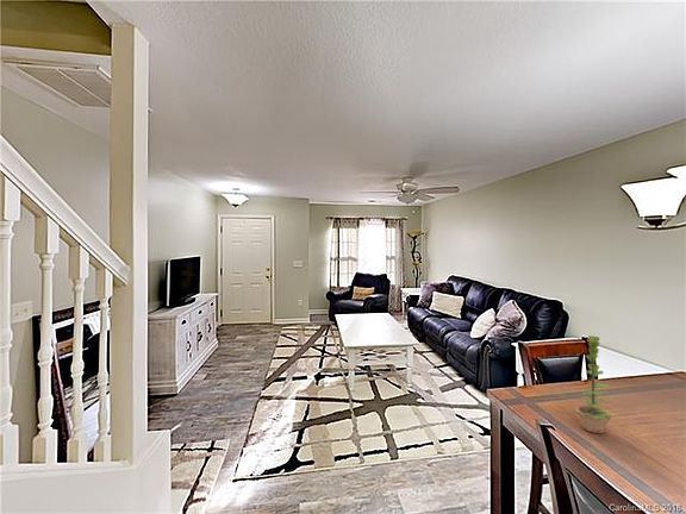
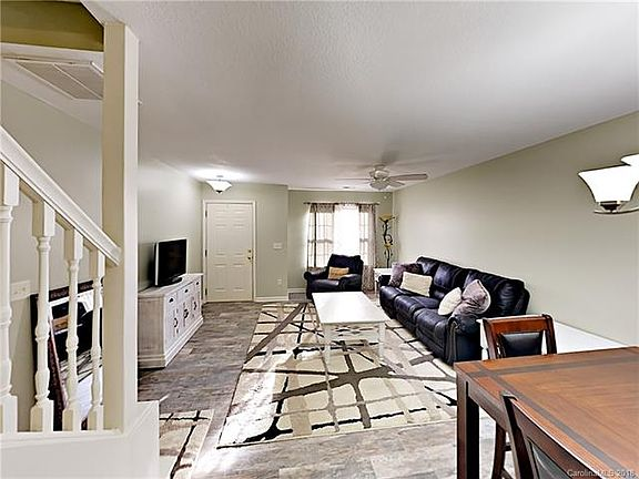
- plant (593, 382)
